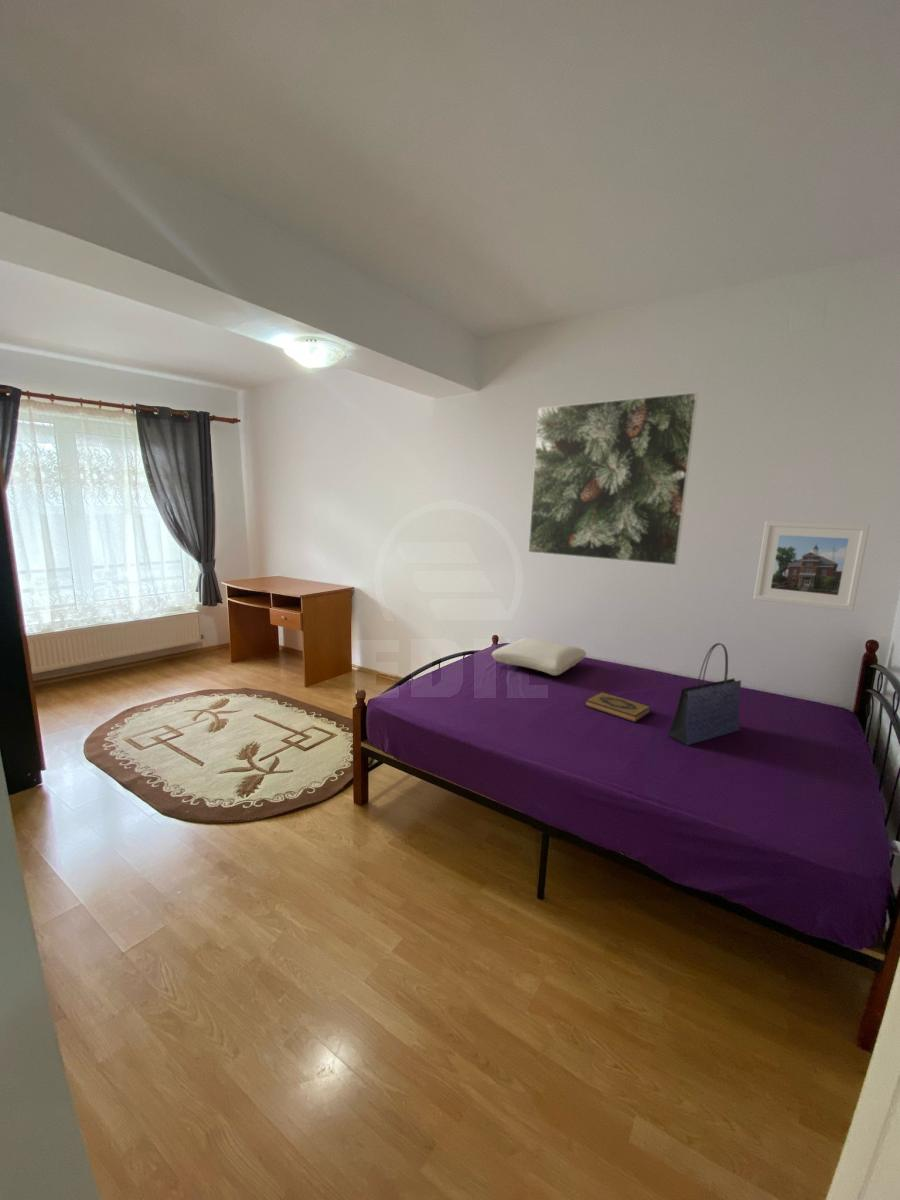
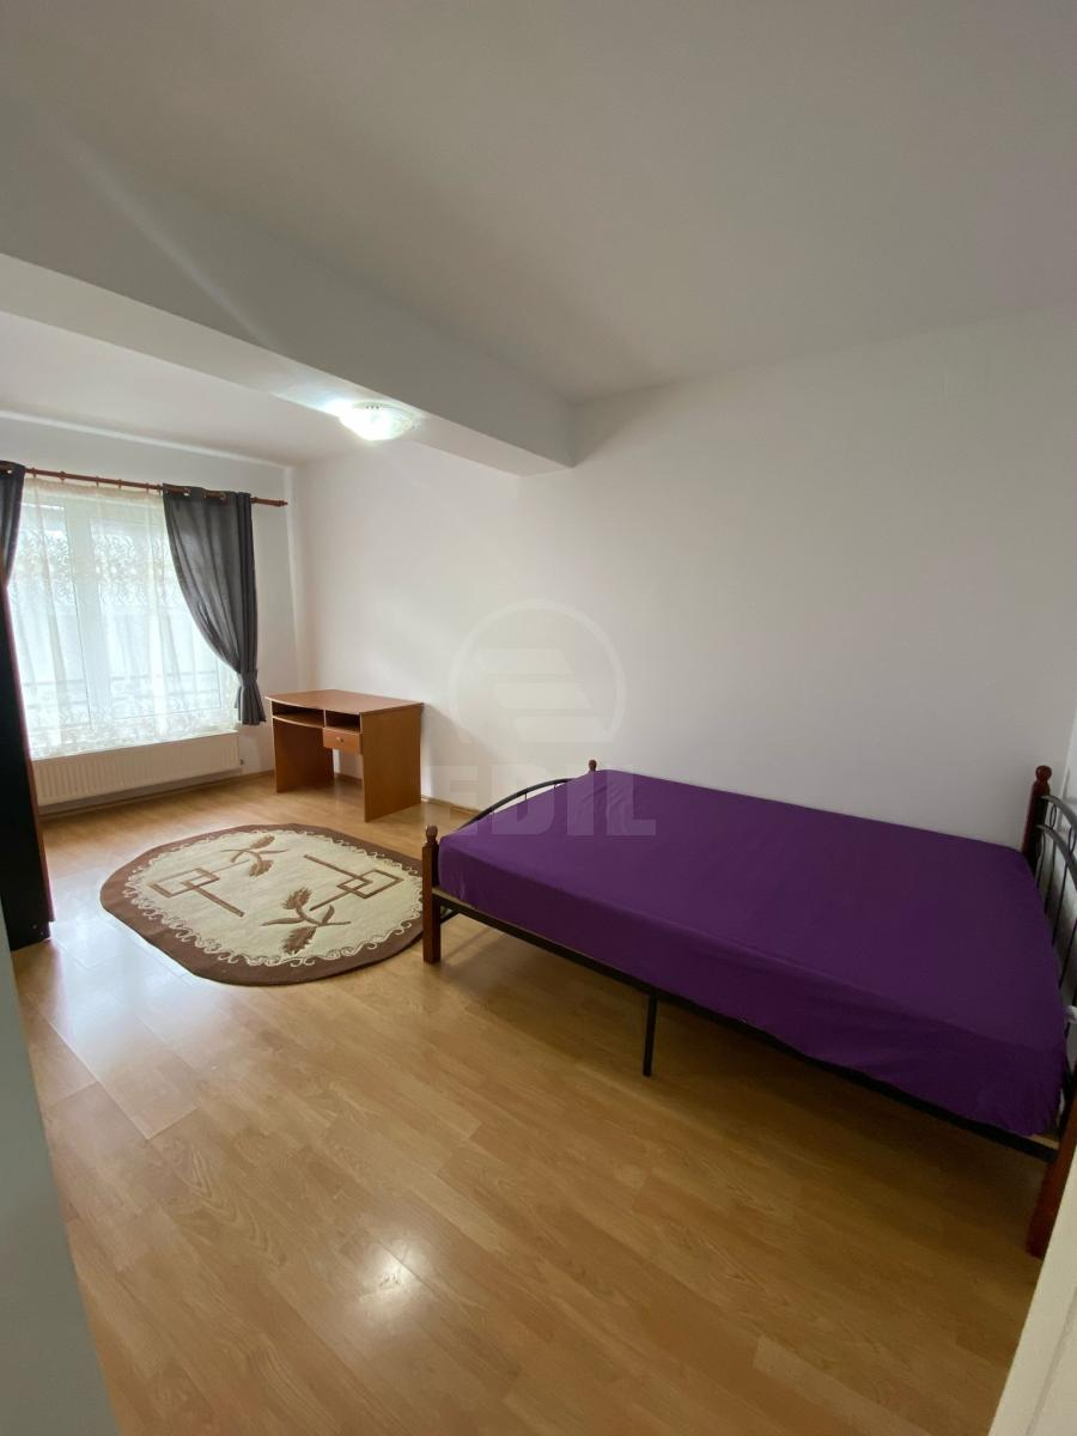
- tote bag (708, 689)
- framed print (807, 564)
- hardback book (617, 705)
- pillow (539, 655)
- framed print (603, 481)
